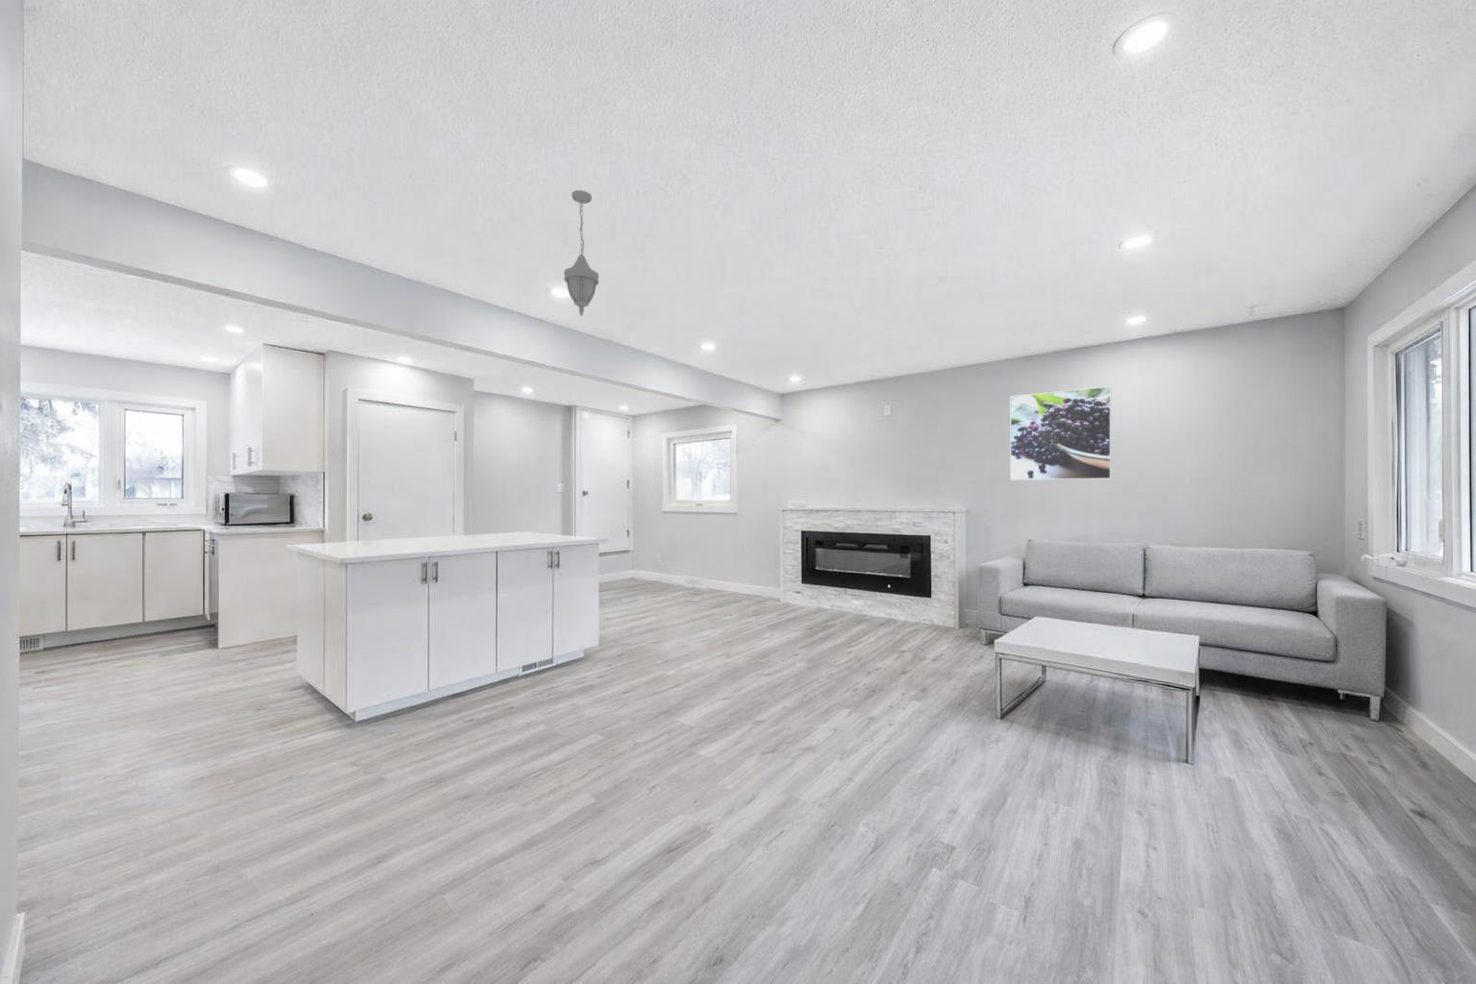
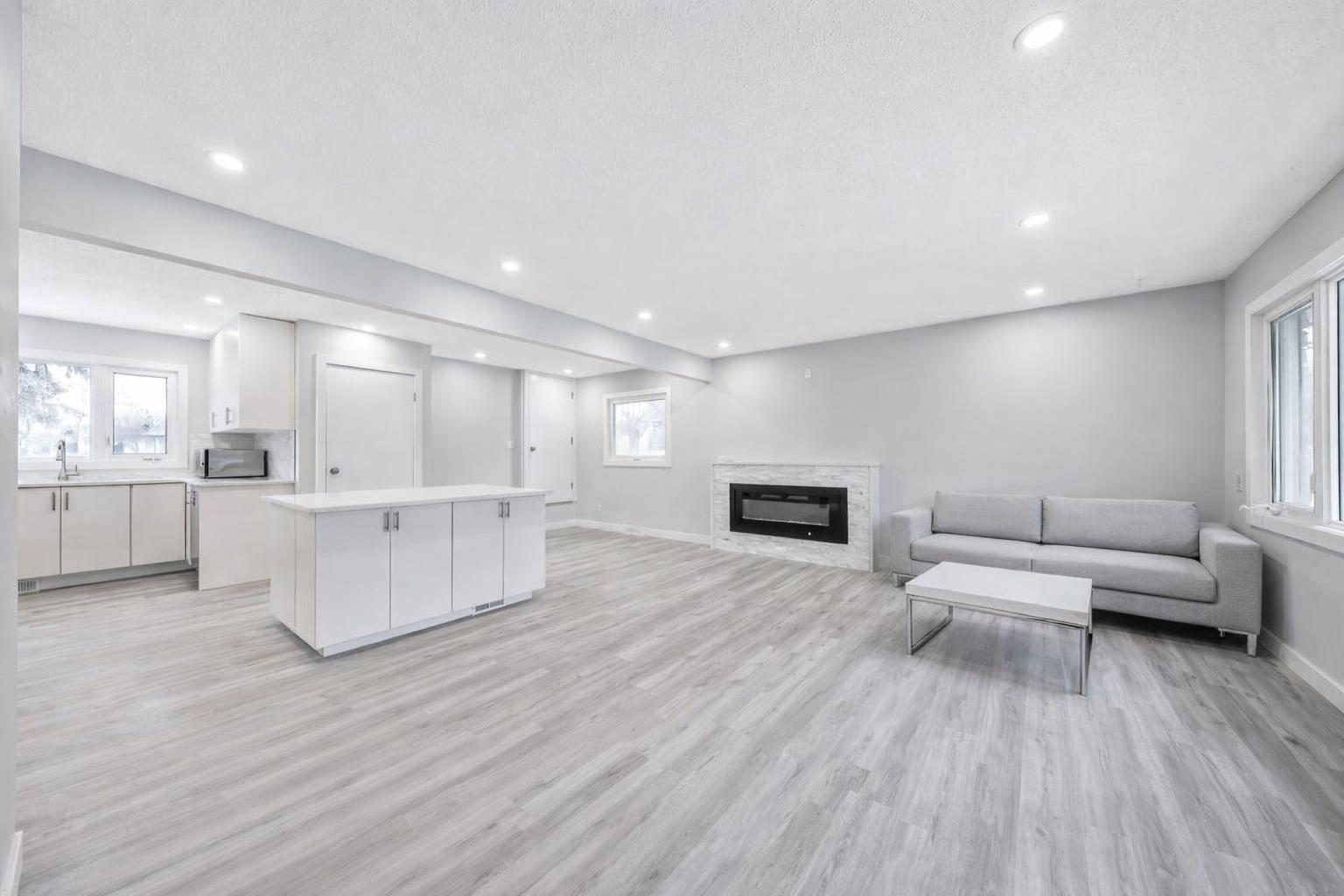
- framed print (1058, 435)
- pendant light (581, 256)
